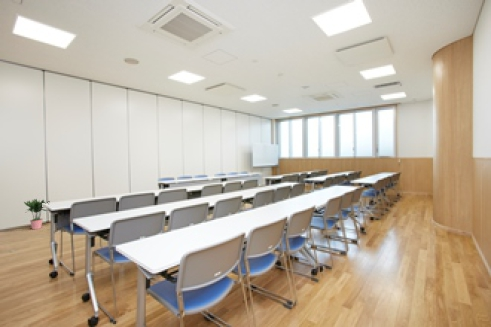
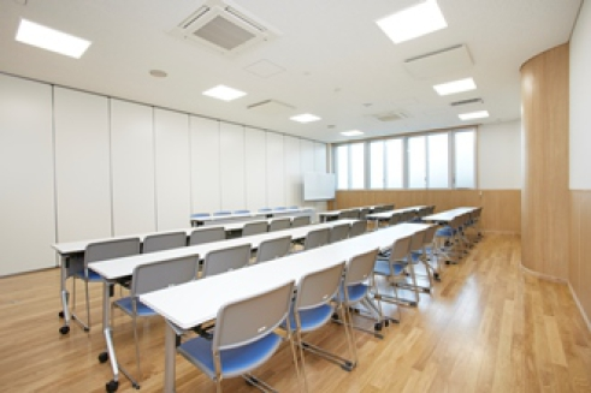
- potted plant (36, 213)
